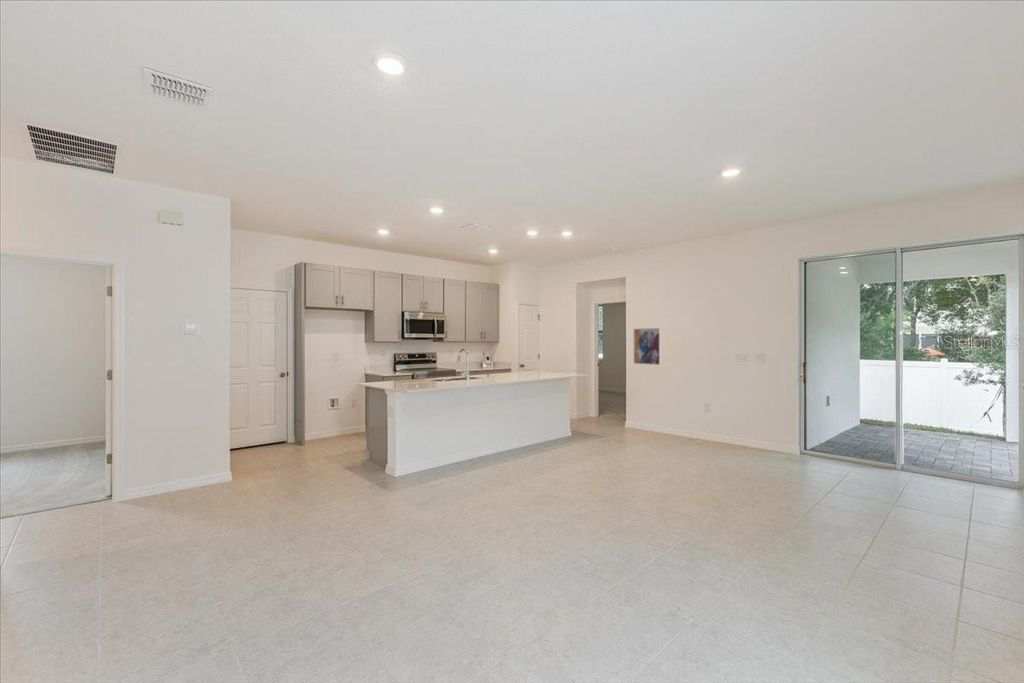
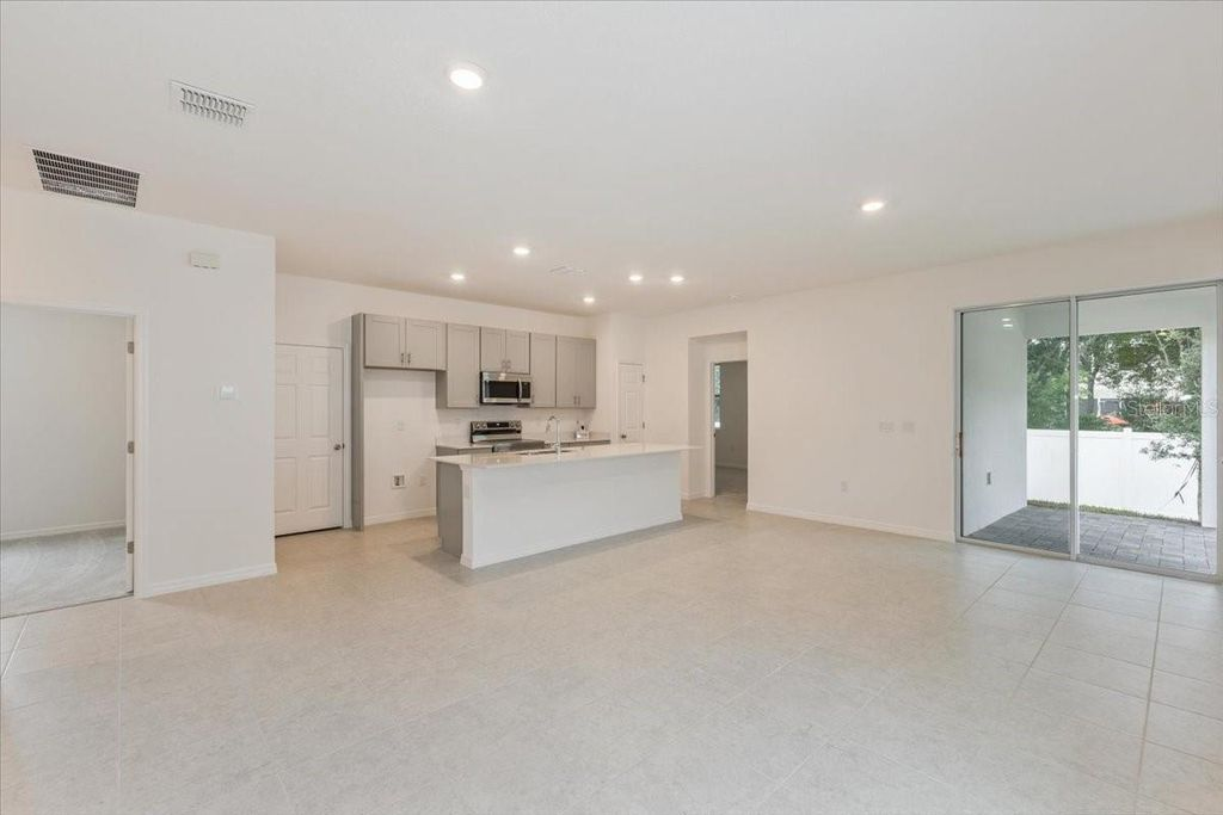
- wall art (646, 346)
